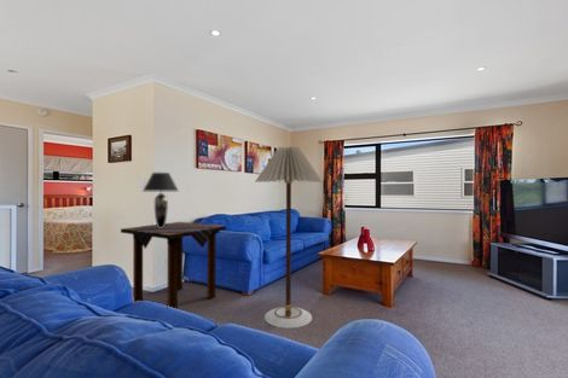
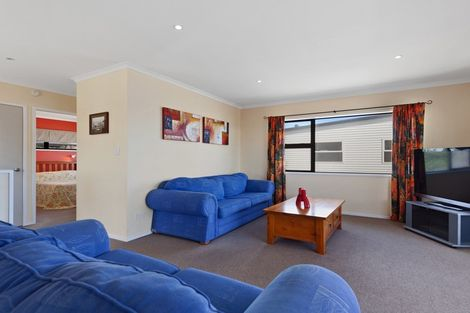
- floor lamp (288, 232)
- side table (175, 263)
- table lamp (161, 199)
